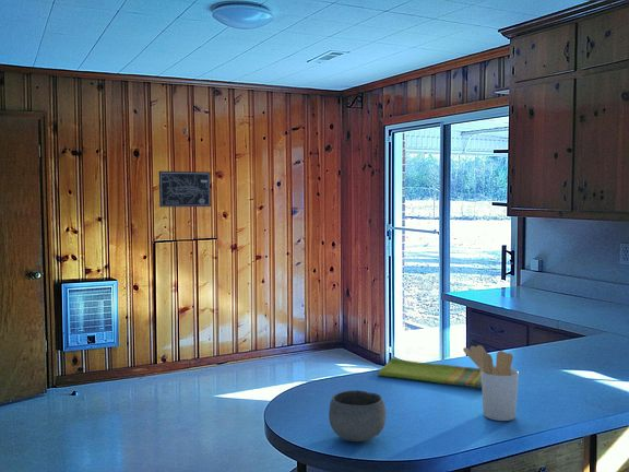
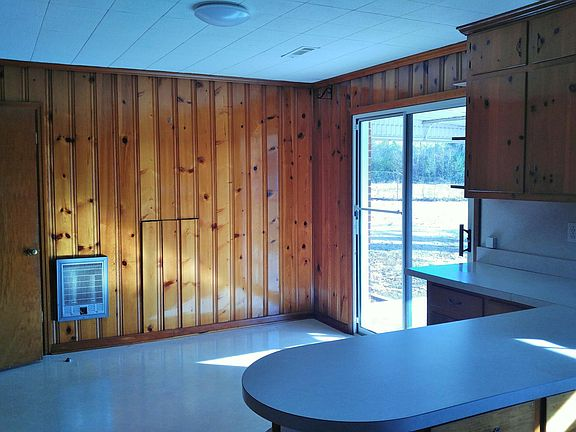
- bowl (357, 417)
- utensil holder (490, 380)
- wall art (185, 189)
- dish towel (437, 371)
